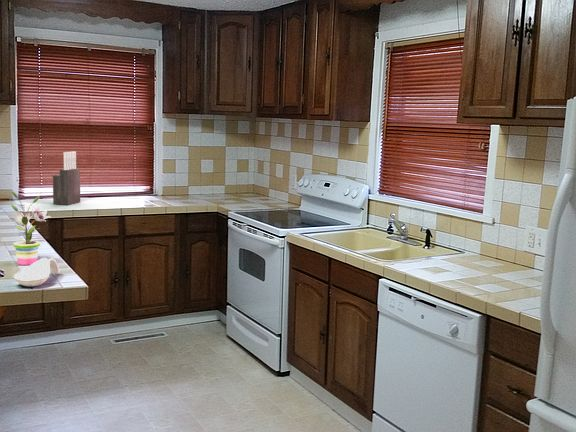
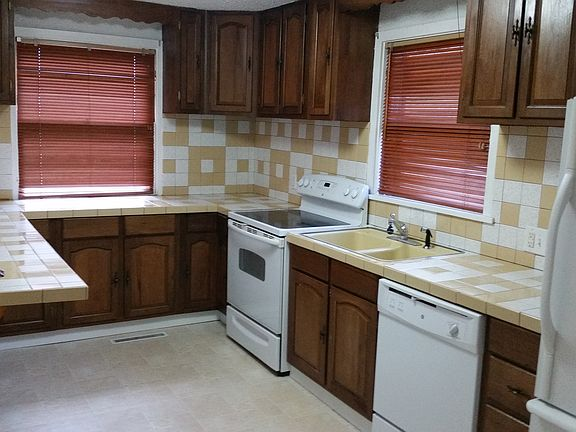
- knife block (65, 177)
- potted plant (29, 226)
- spoon rest (39, 271)
